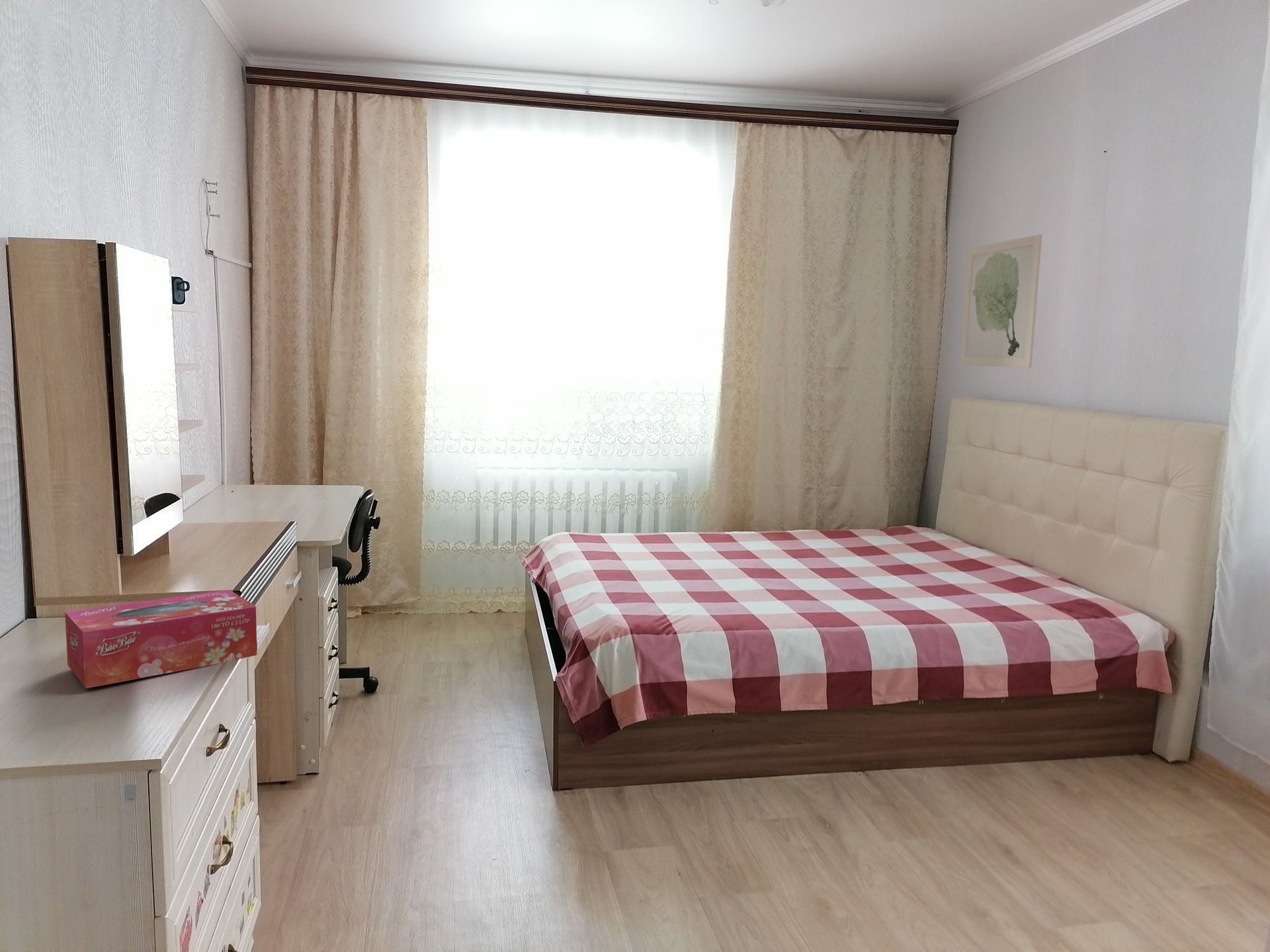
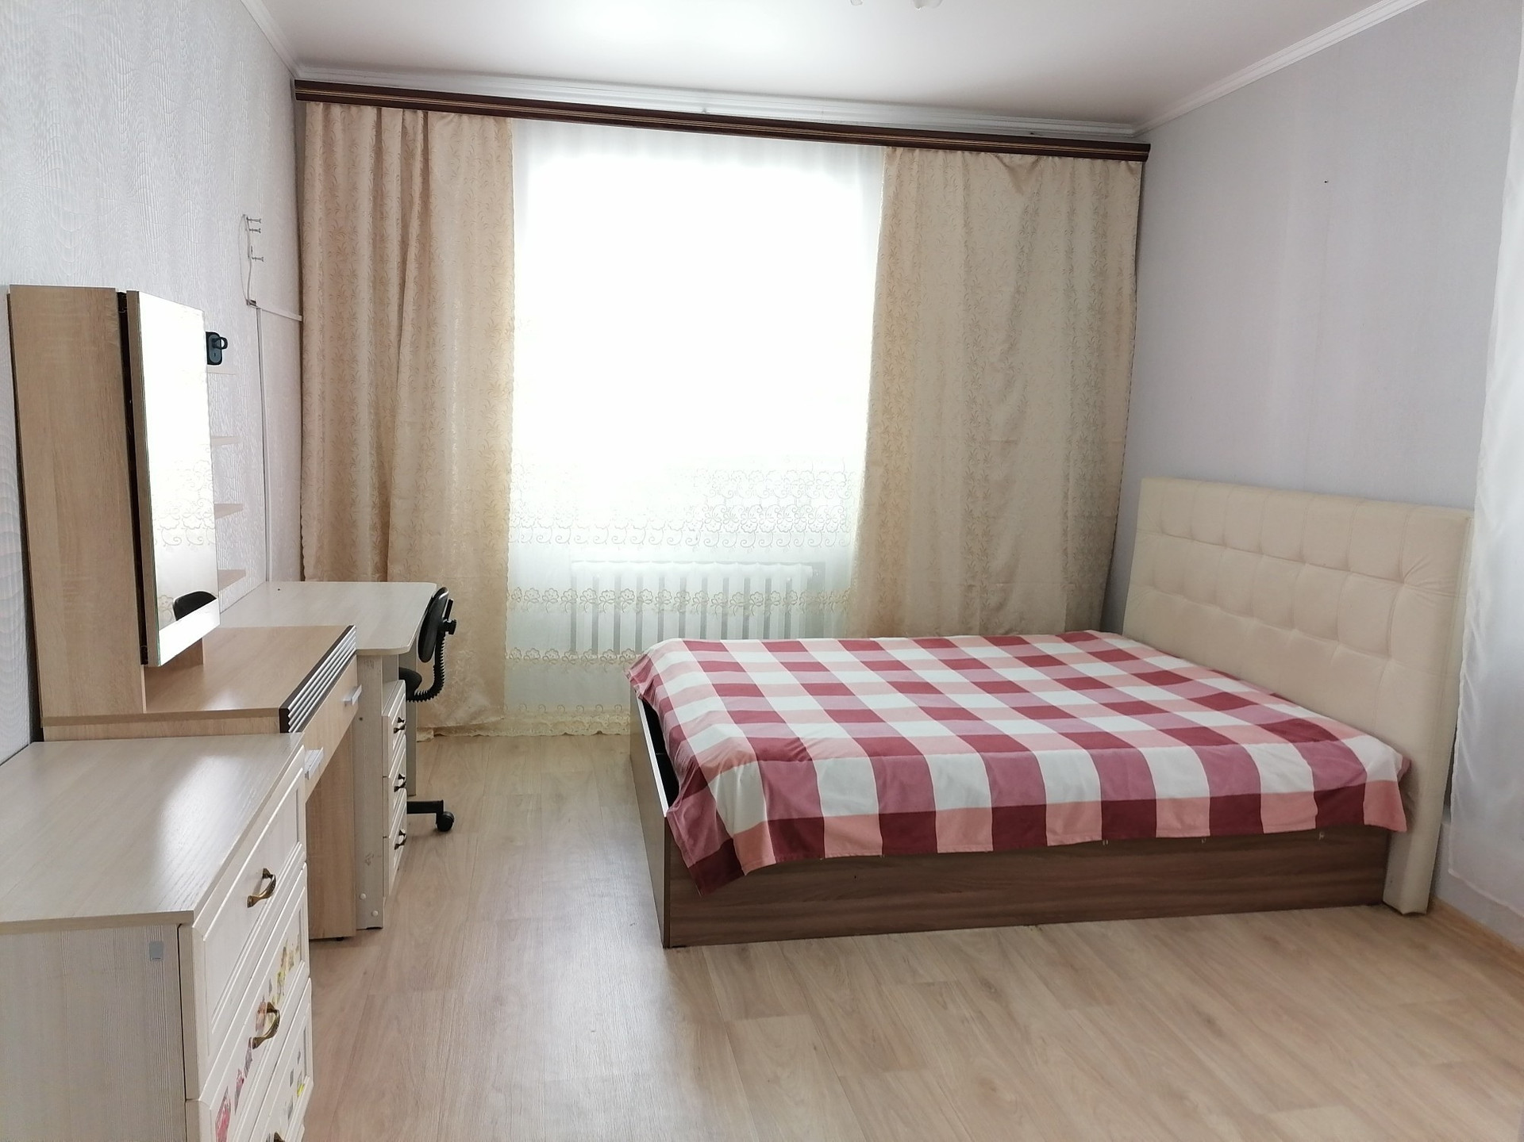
- wall art (998, 304)
- tissue box (163, 635)
